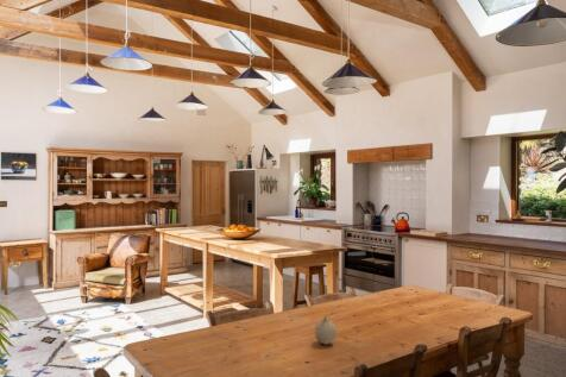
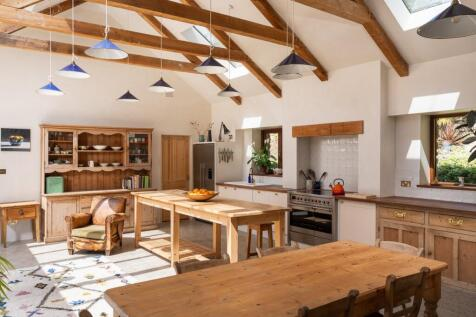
- fruit (325, 328)
